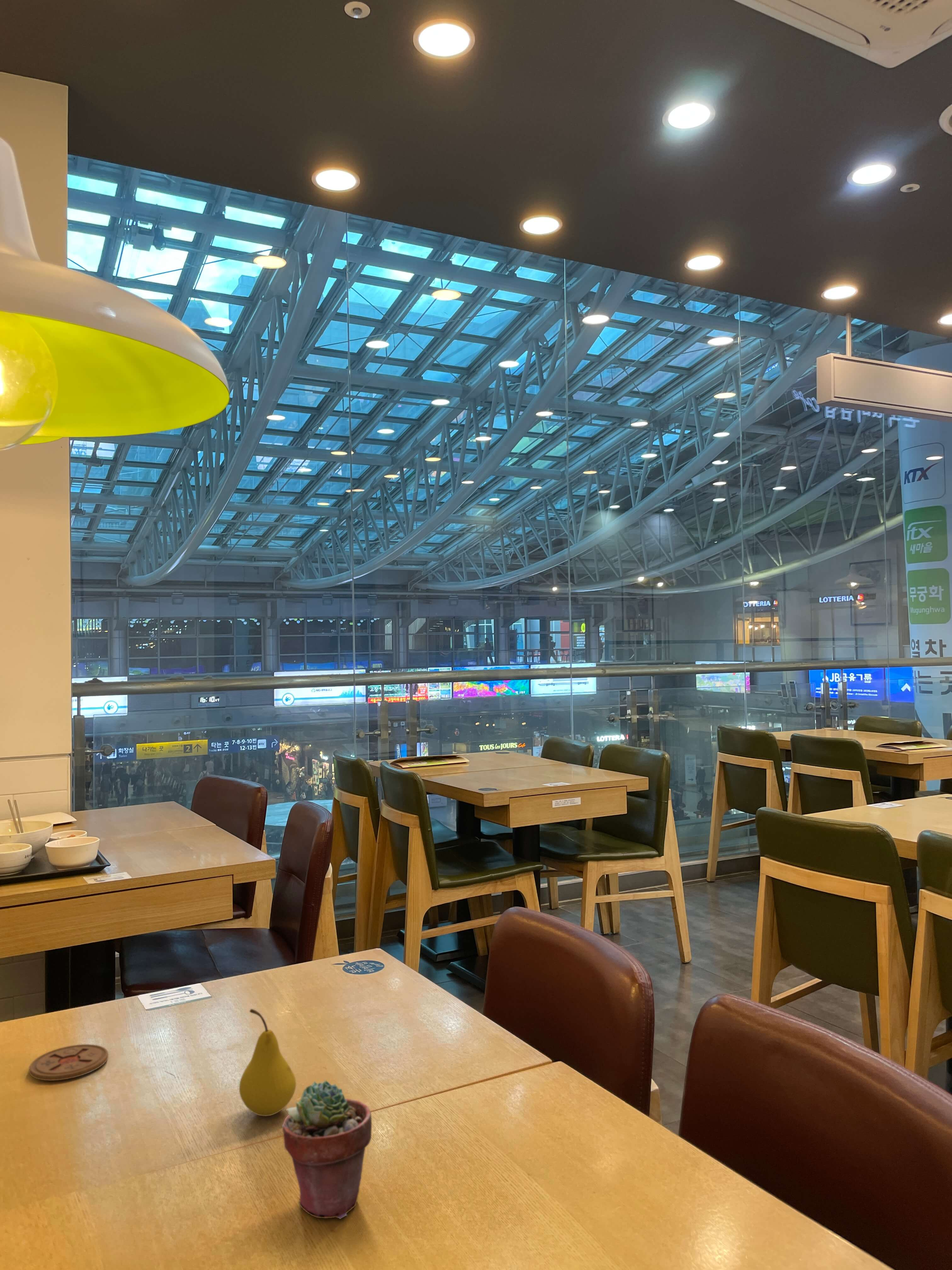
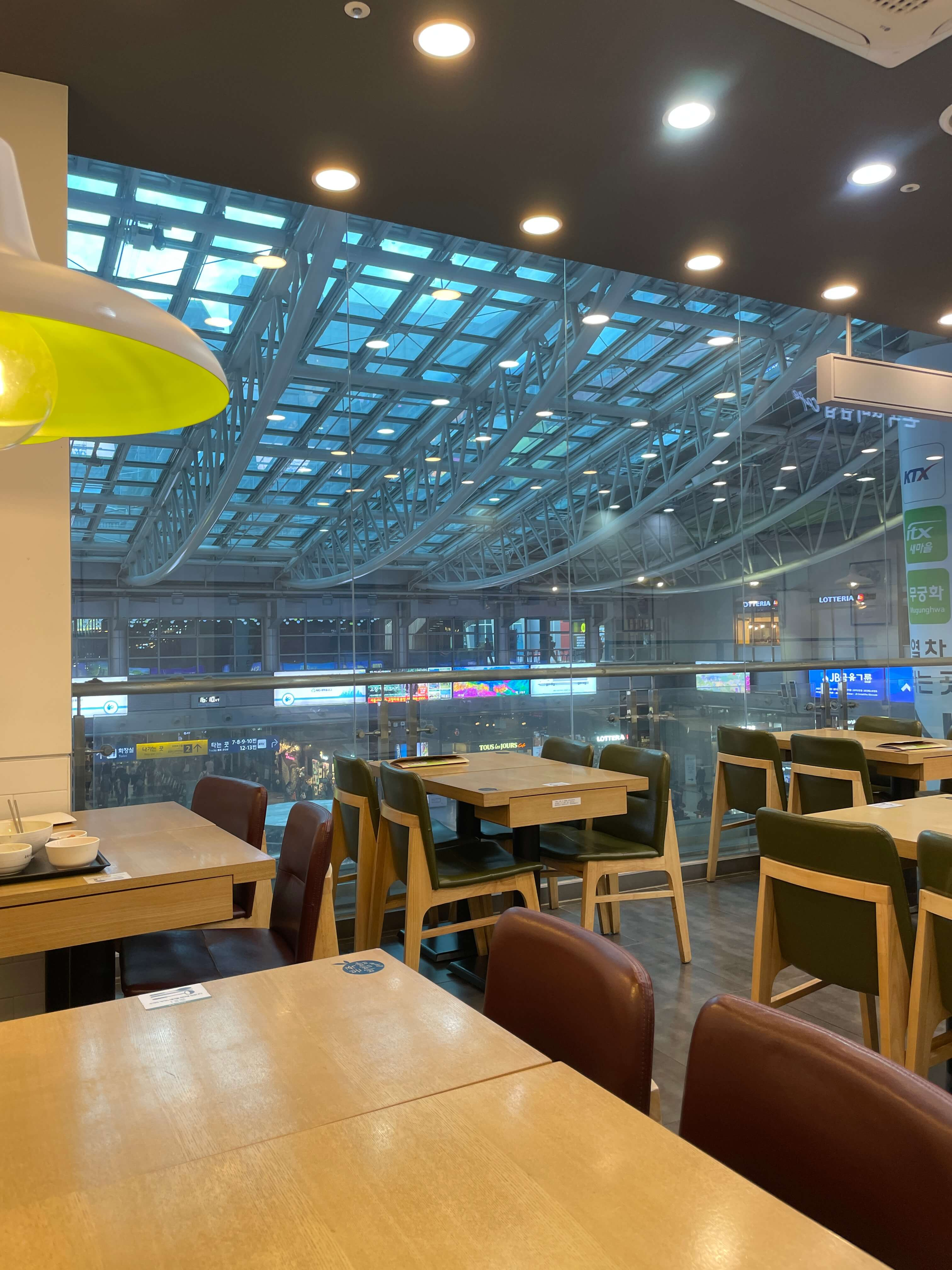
- coaster (69, 1061)
- potted succulent (327, 1141)
- fruit (267, 1061)
